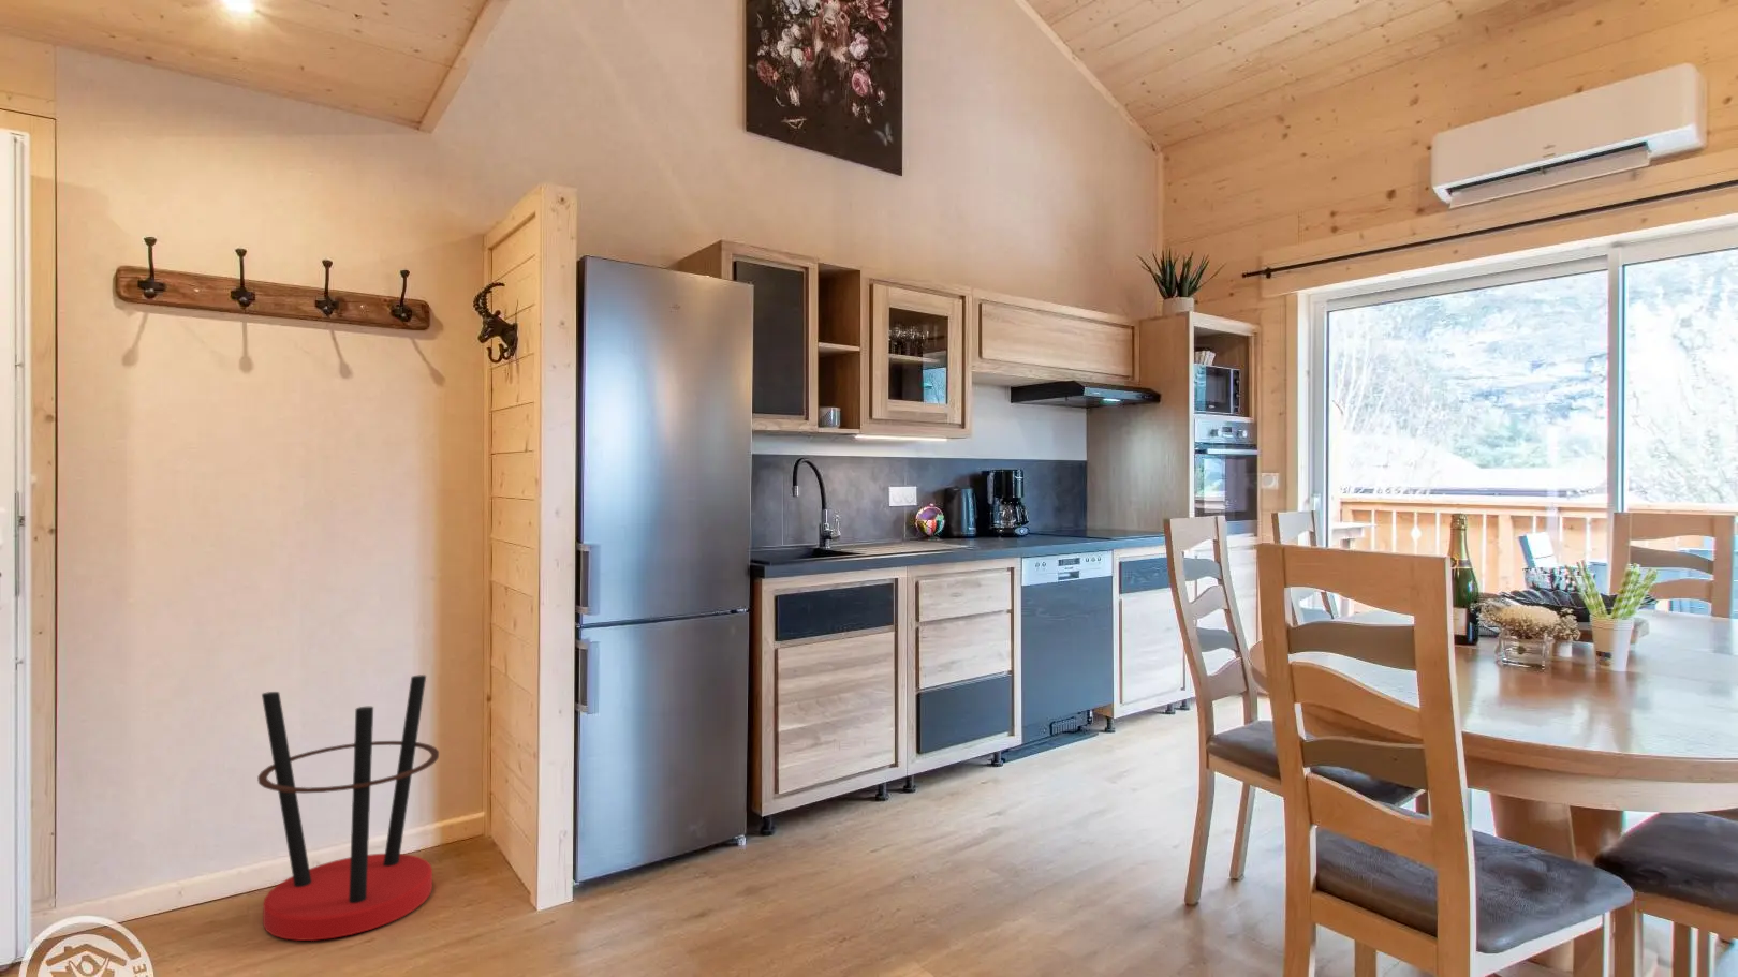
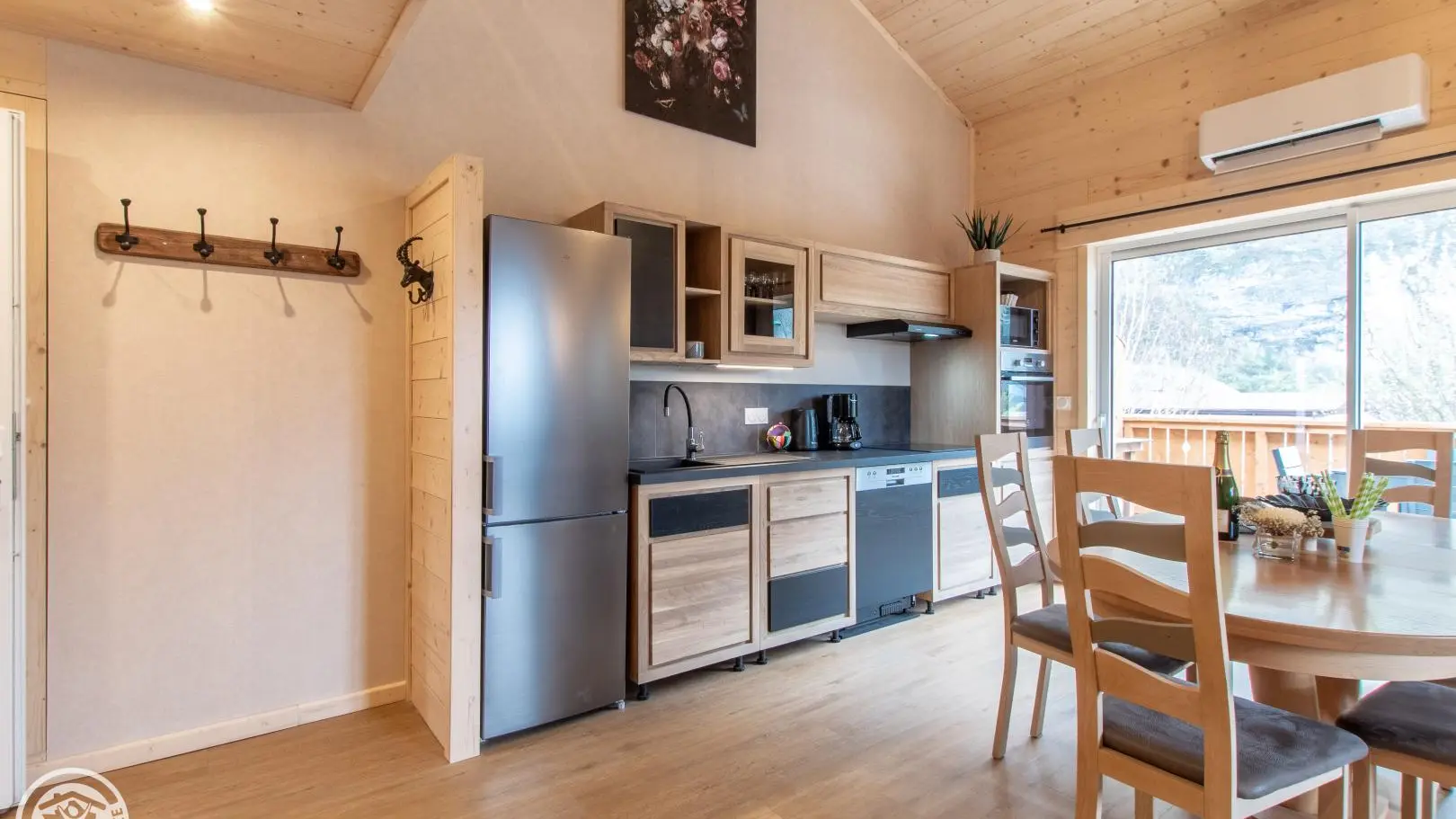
- umbrella stand (353, 799)
